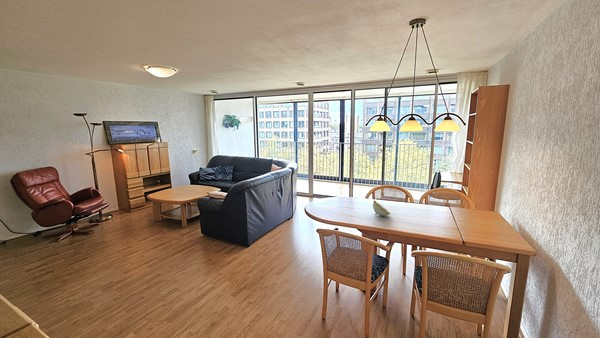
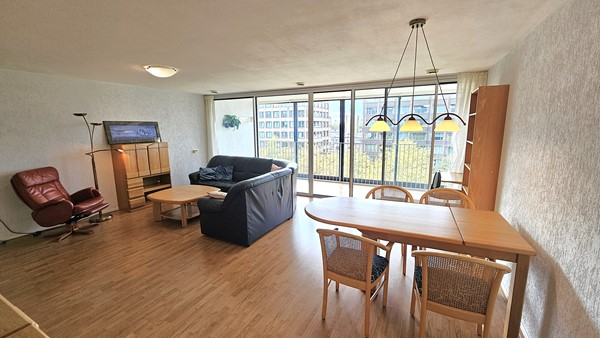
- decorative bowl (381, 207)
